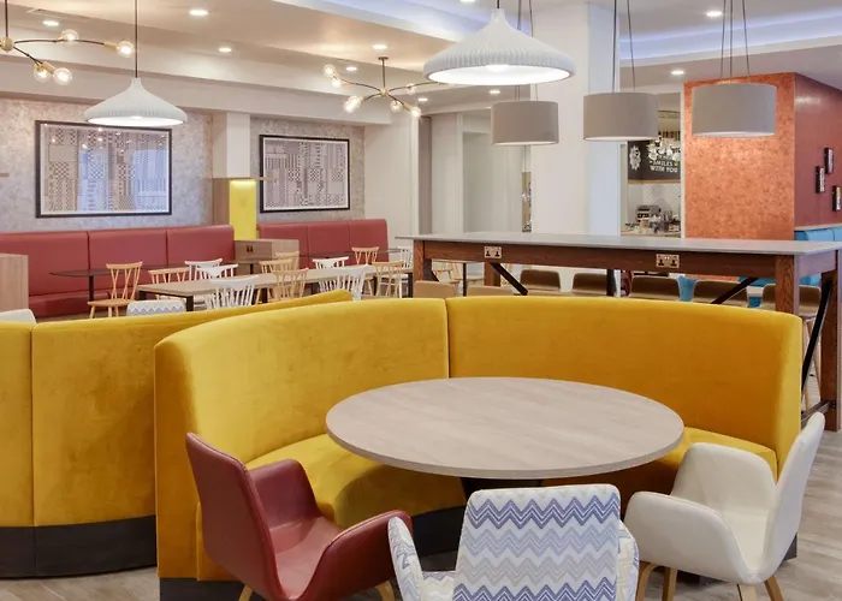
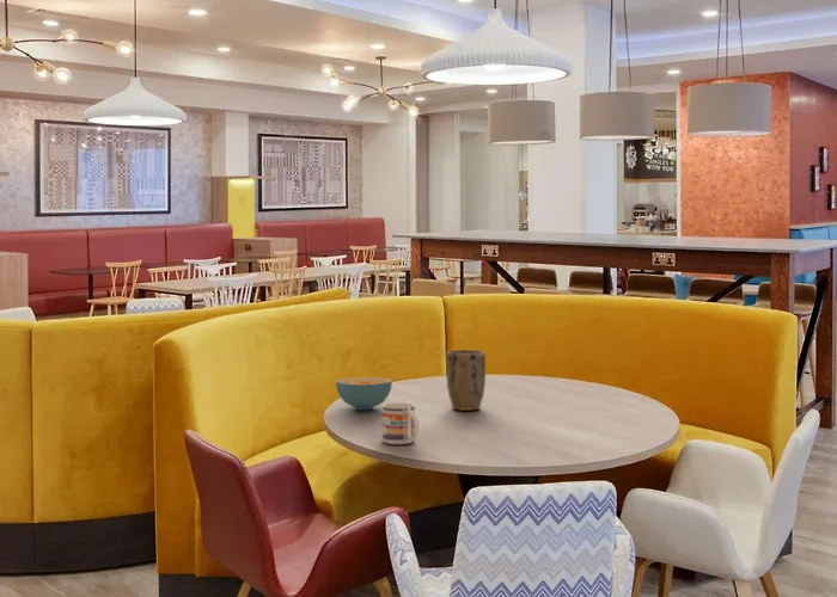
+ plant pot (465, 380)
+ mug (399, 424)
+ cereal bowl (363, 394)
